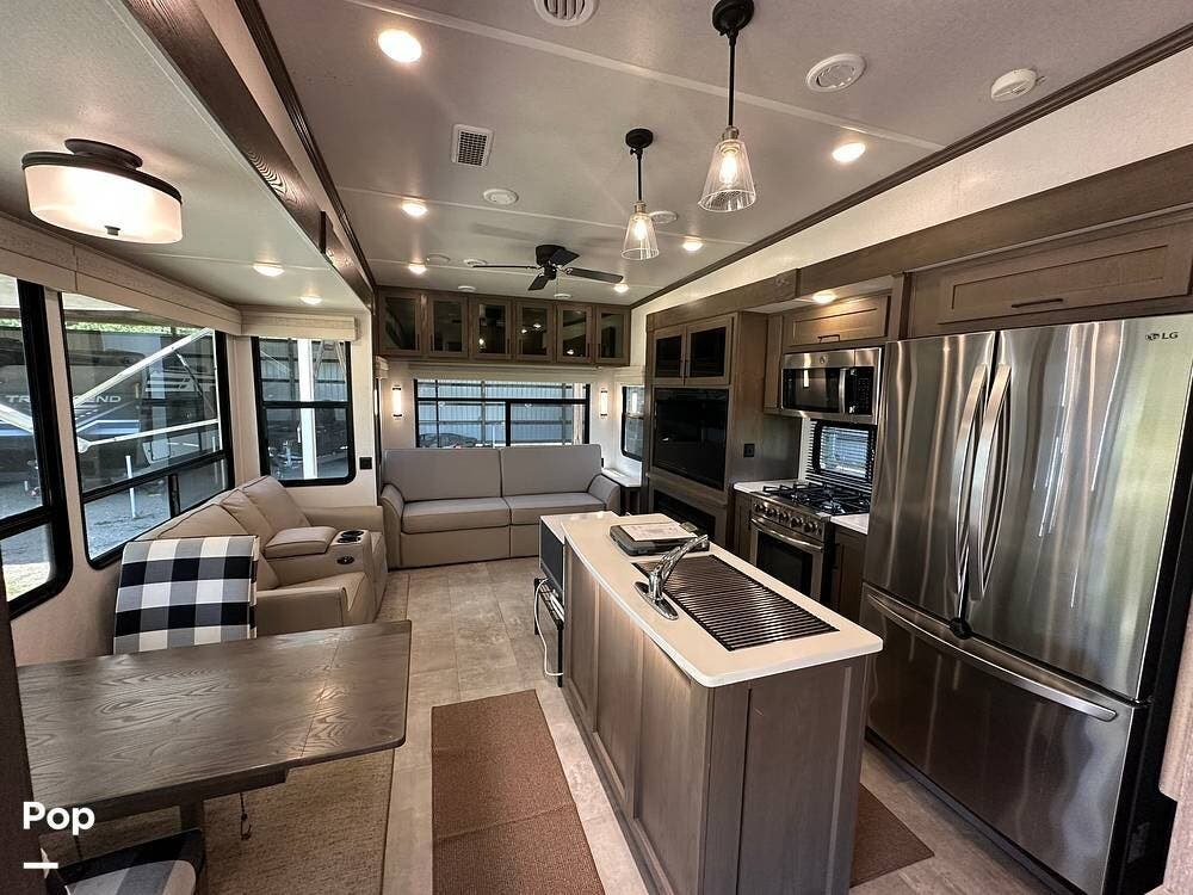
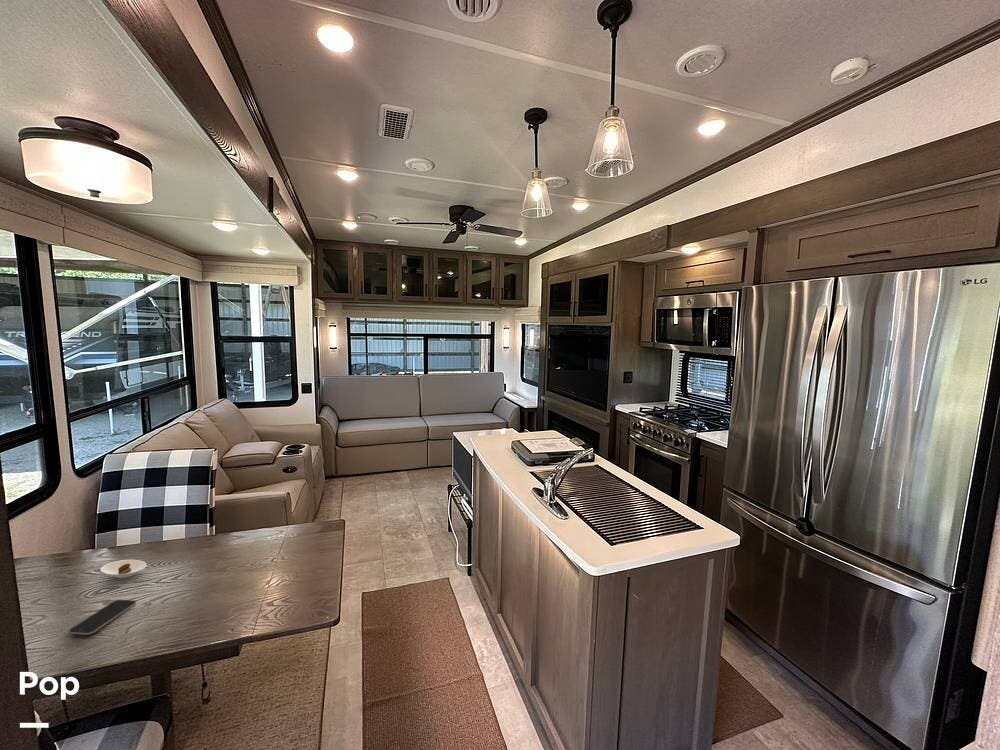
+ smartphone (104, 616)
+ saucer (124, 569)
